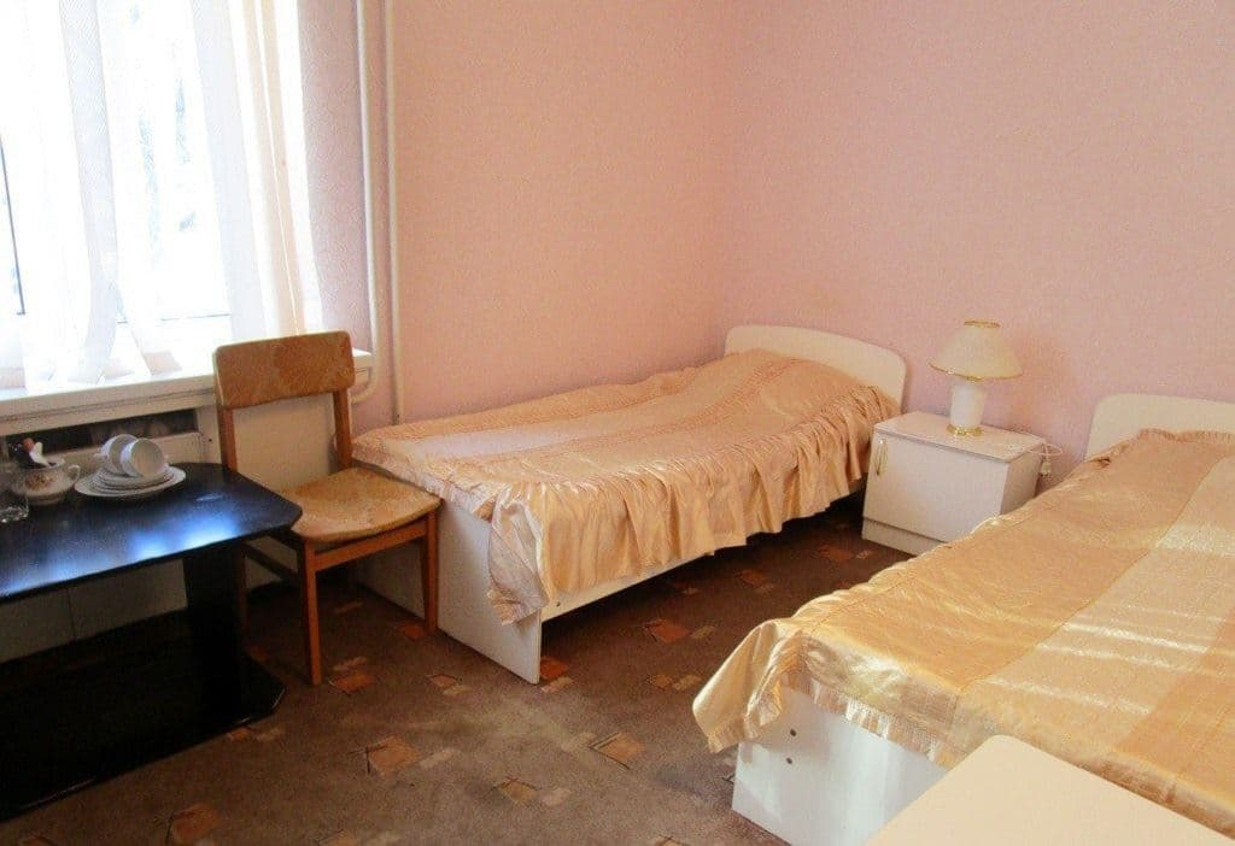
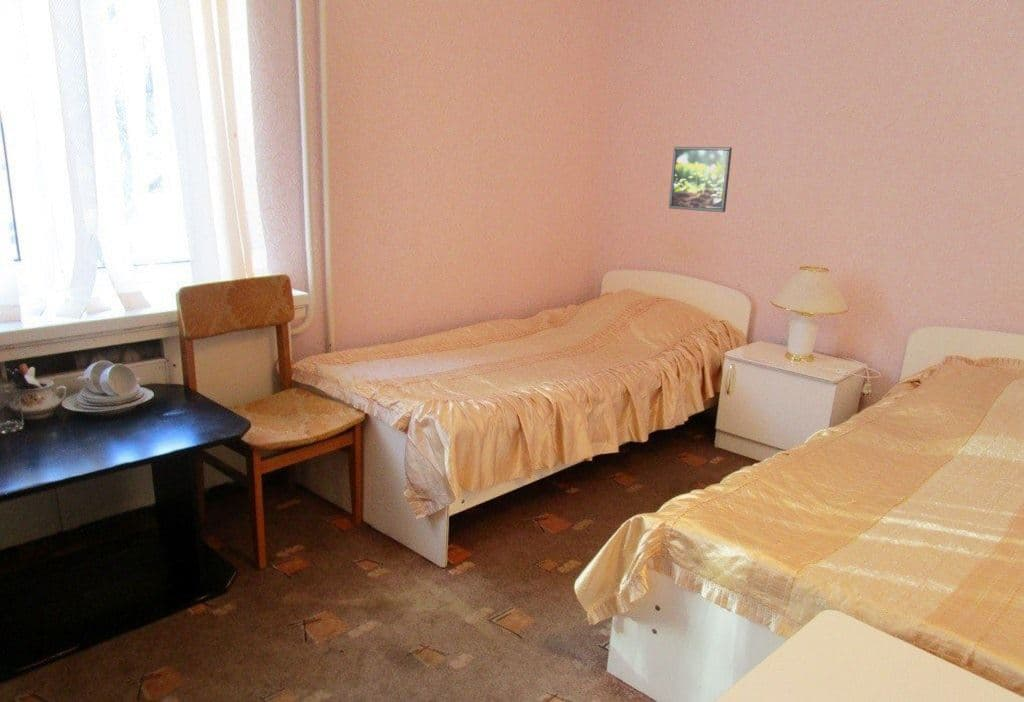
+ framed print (699, 179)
